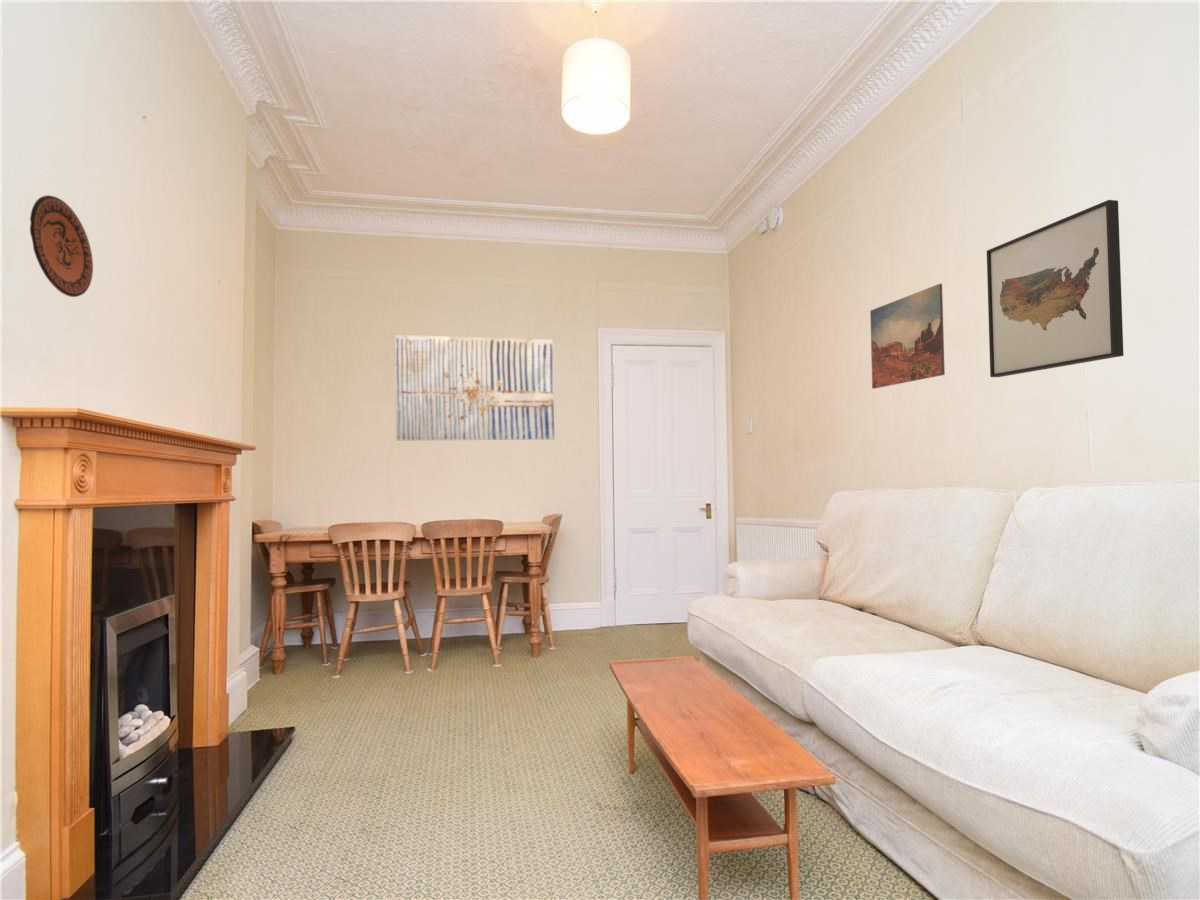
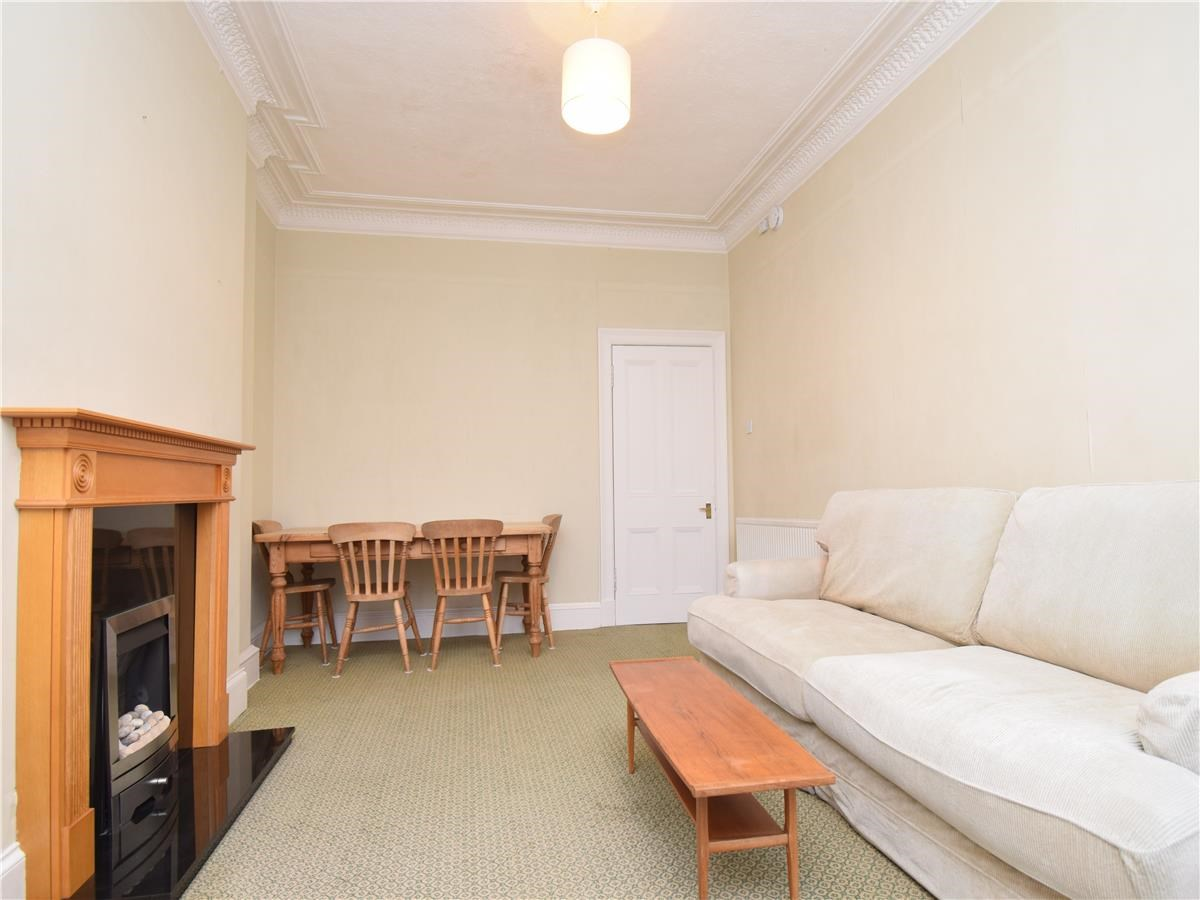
- wall art (476, 388)
- wall art (904, 340)
- wall art (1047, 297)
- decorative plate (61, 247)
